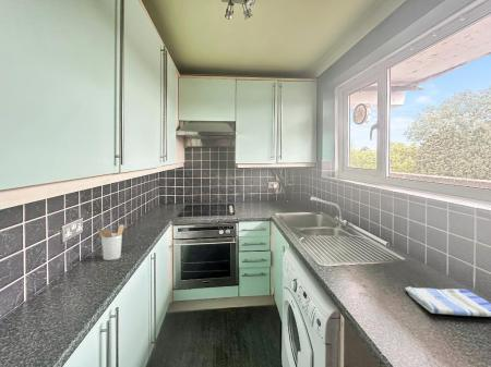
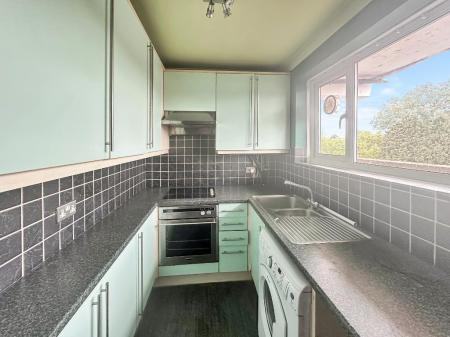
- utensil holder (109, 242)
- dish towel (451, 299)
